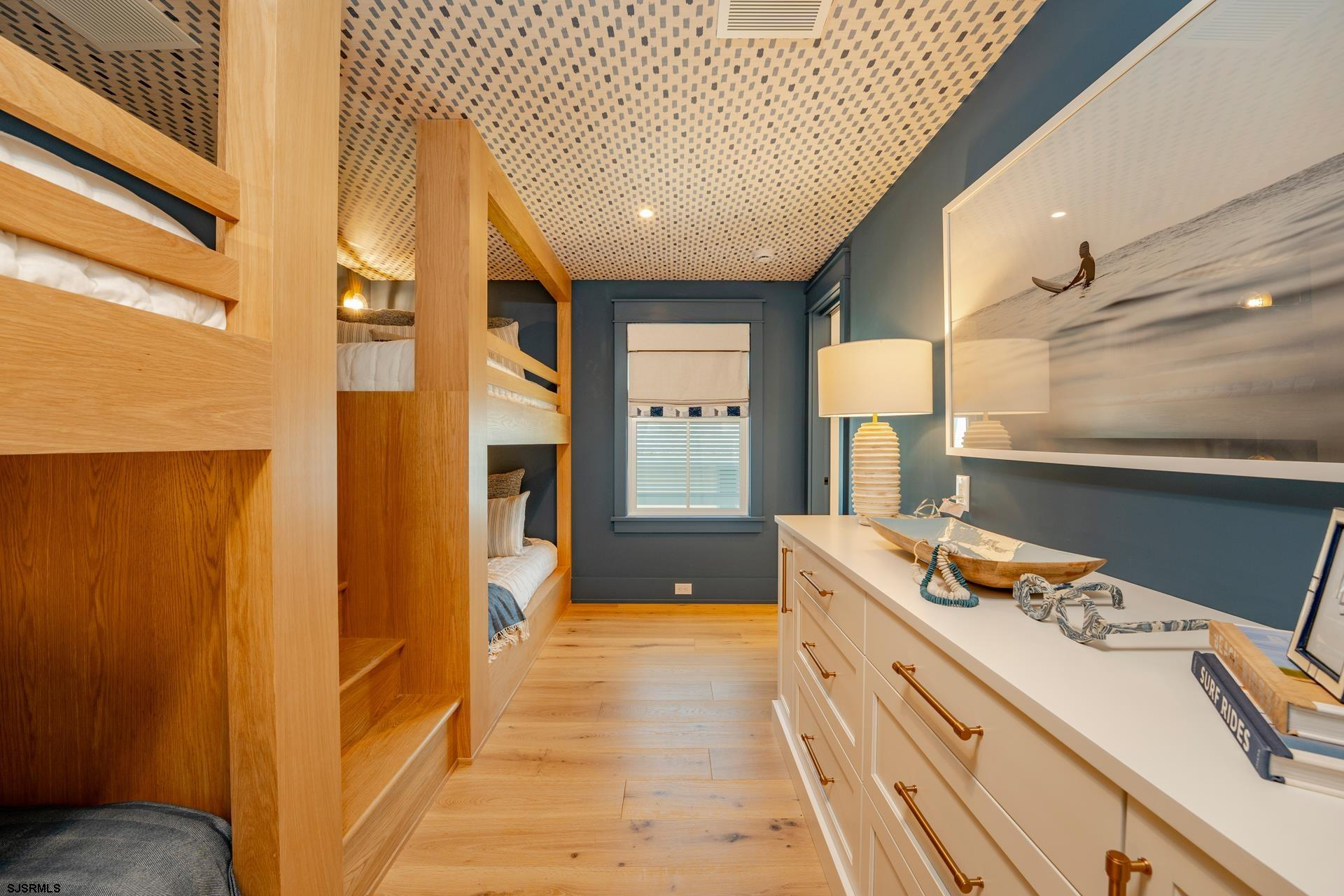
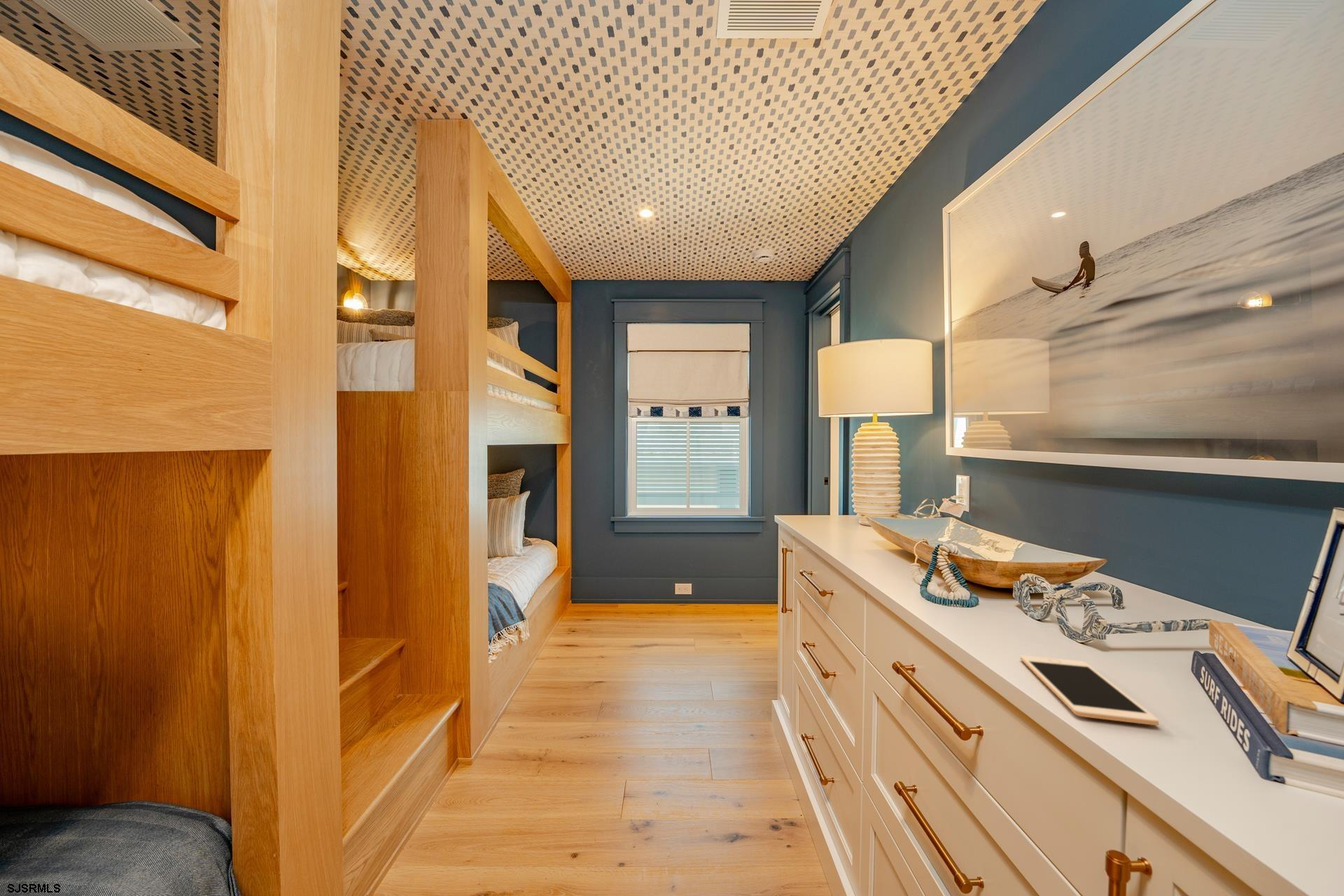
+ cell phone (1080, 685)
